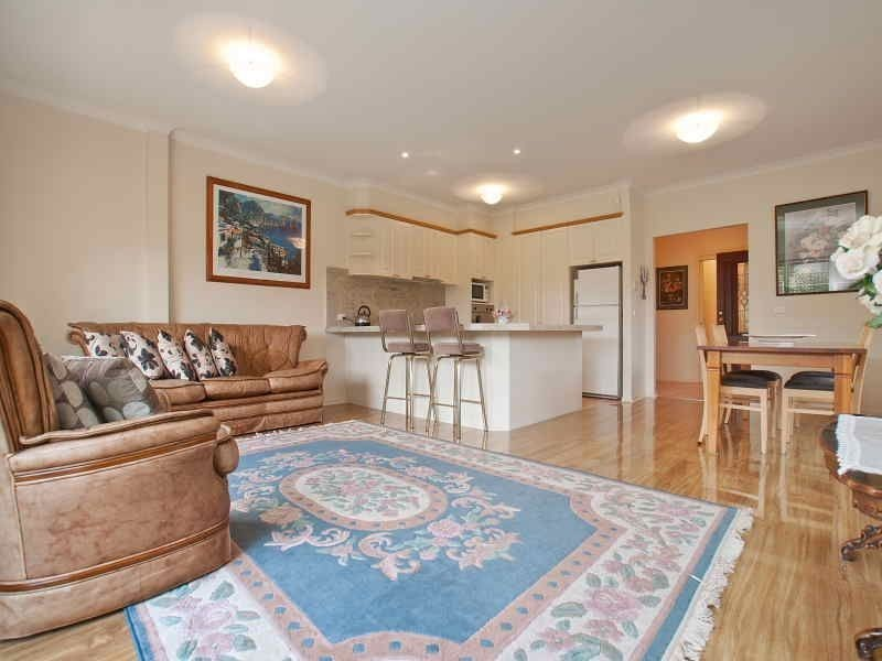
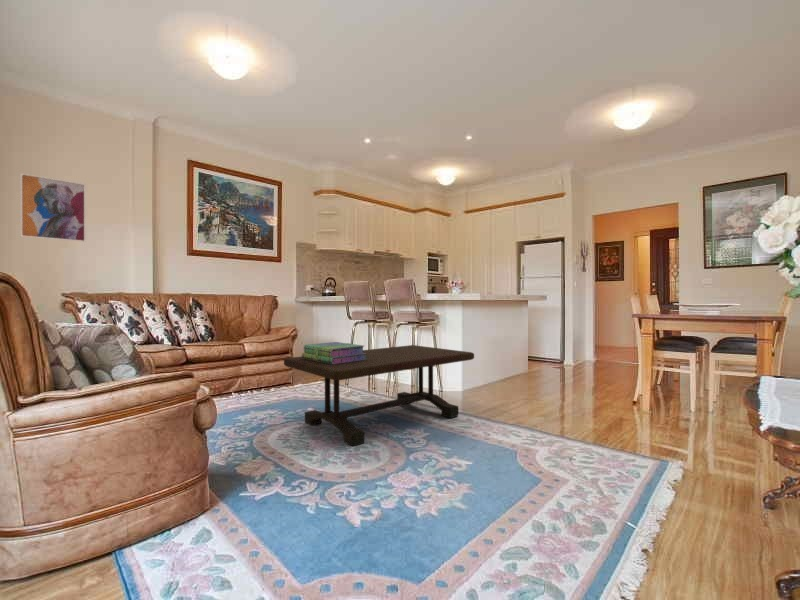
+ stack of books (333, 351)
+ coffee table (383, 373)
+ wall art (54, 209)
